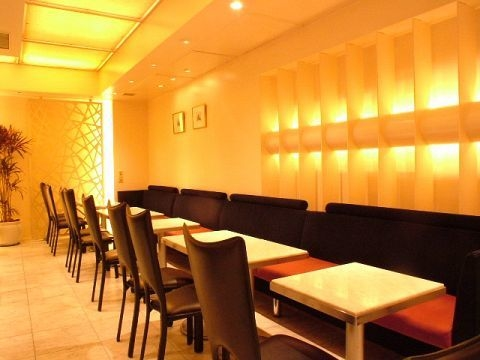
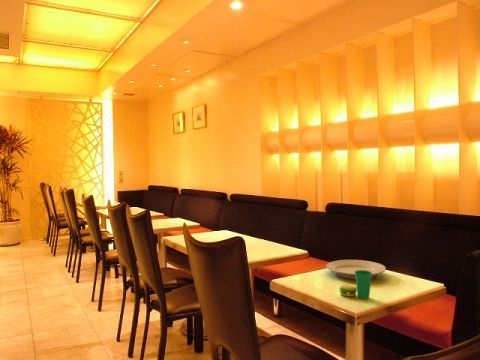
+ plate (355, 270)
+ cup (356, 283)
